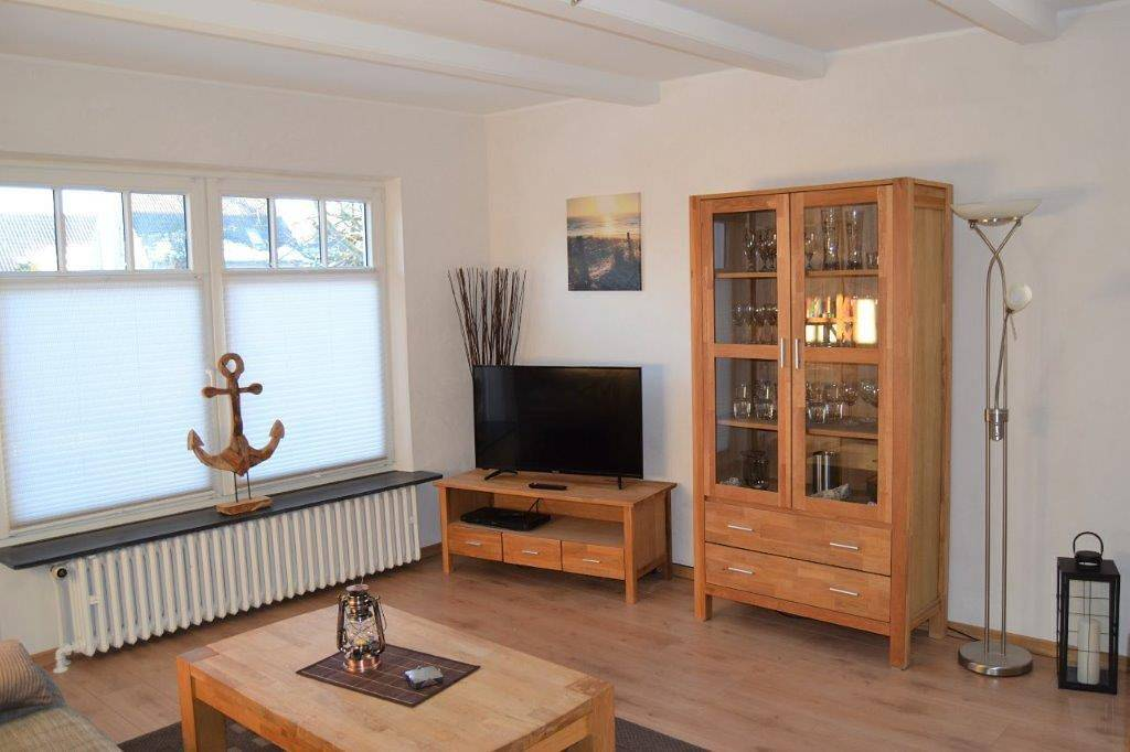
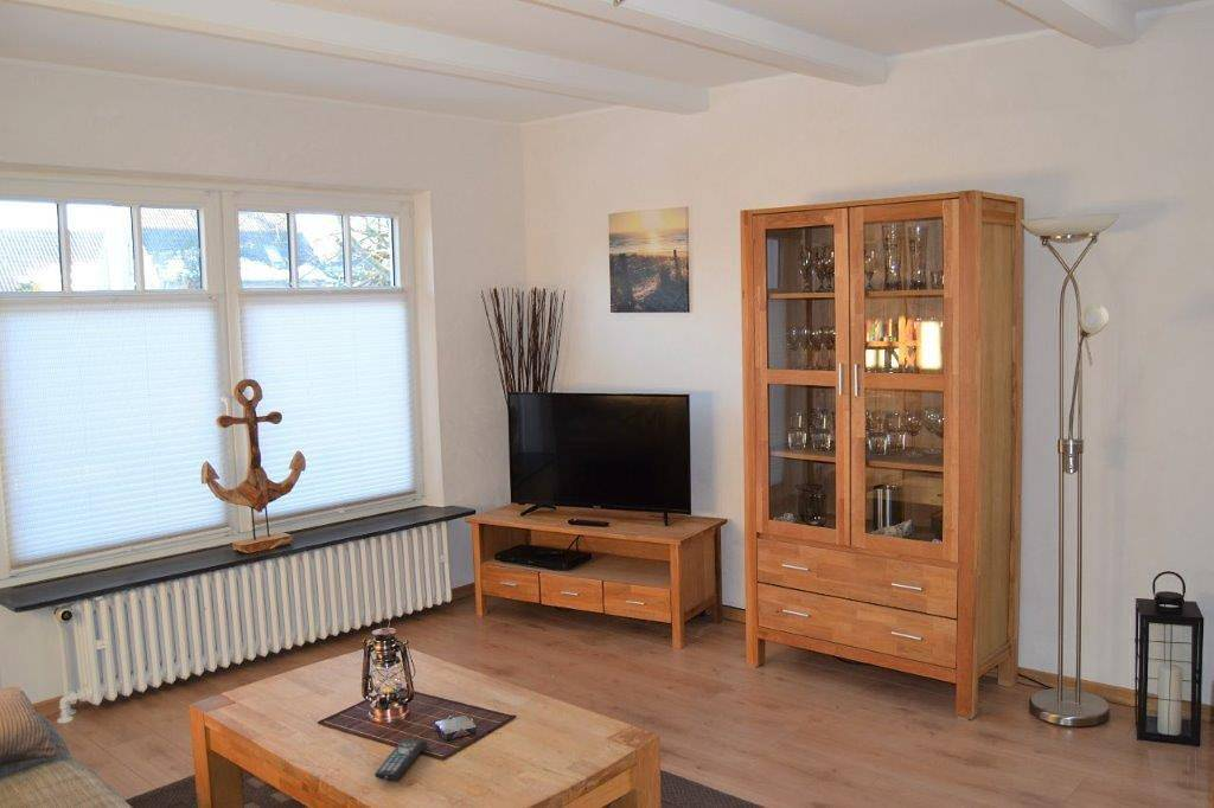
+ remote control (402, 757)
